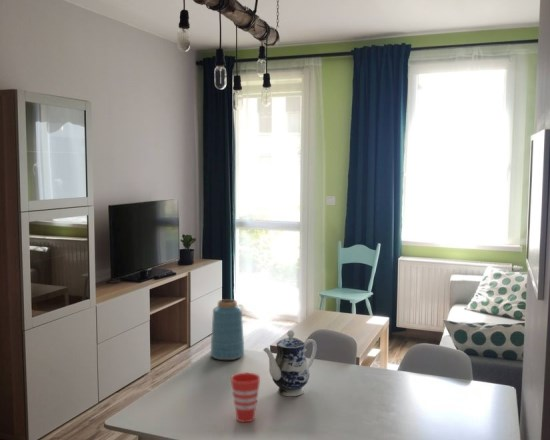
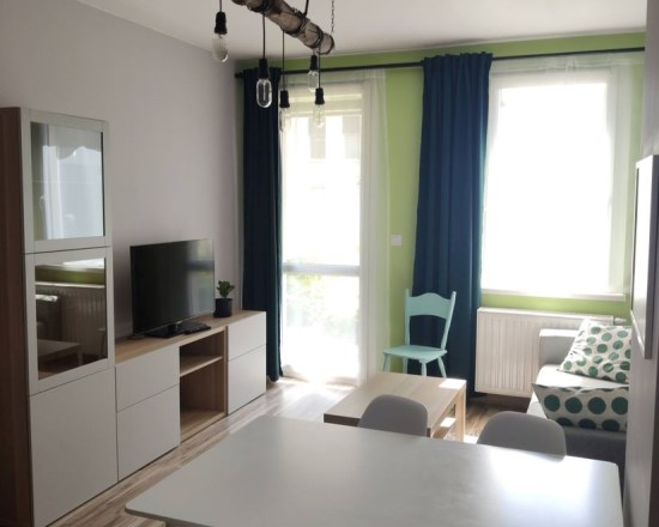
- teapot (290, 361)
- cup (245, 398)
- vase (227, 328)
